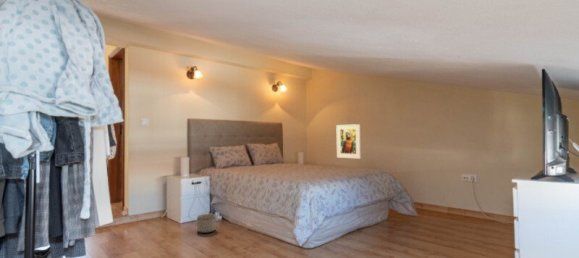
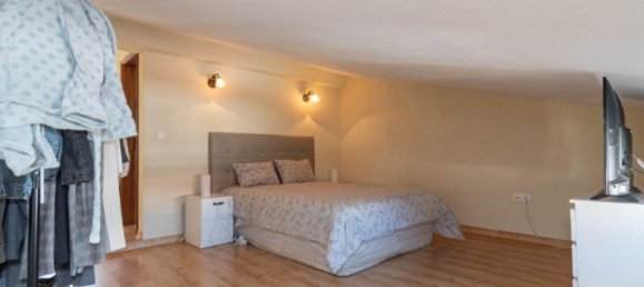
- planter (206, 223)
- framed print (348, 141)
